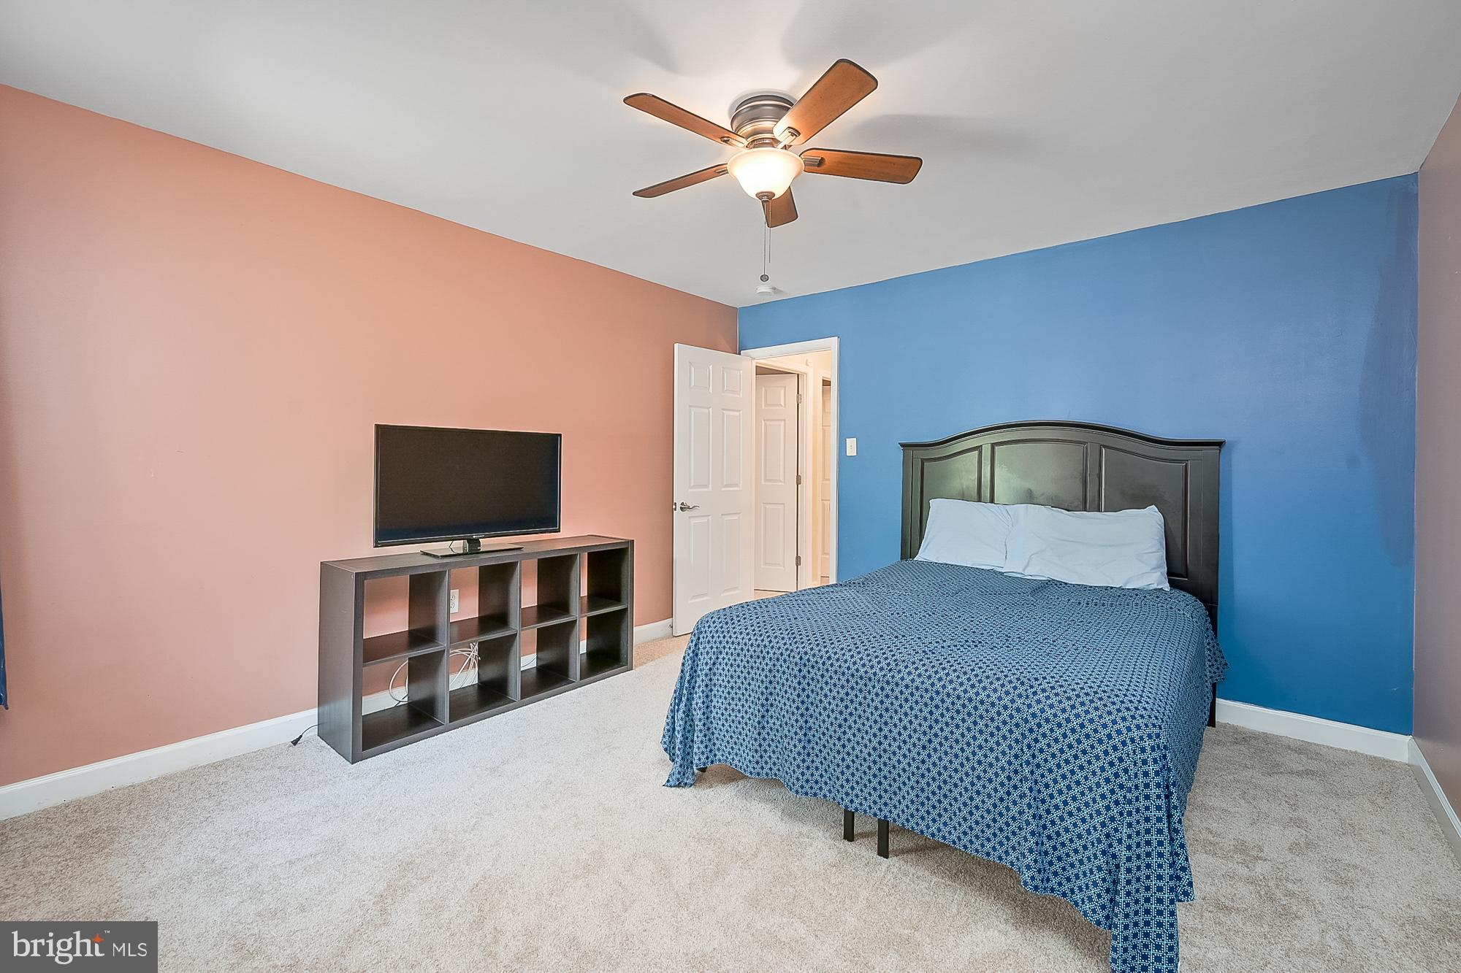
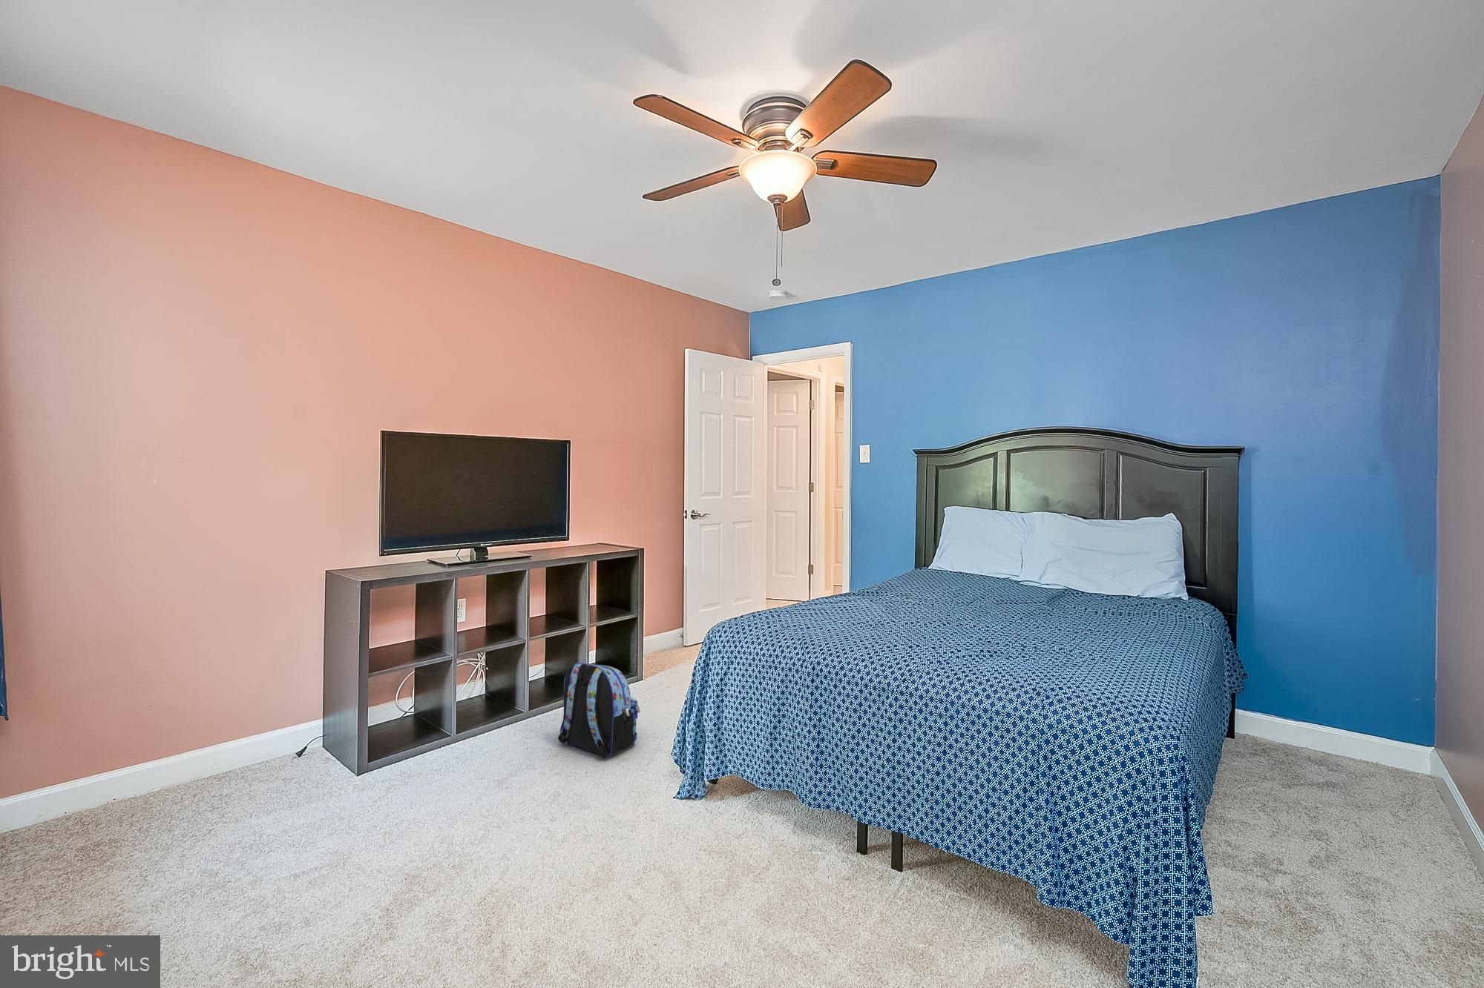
+ backpack (599, 702)
